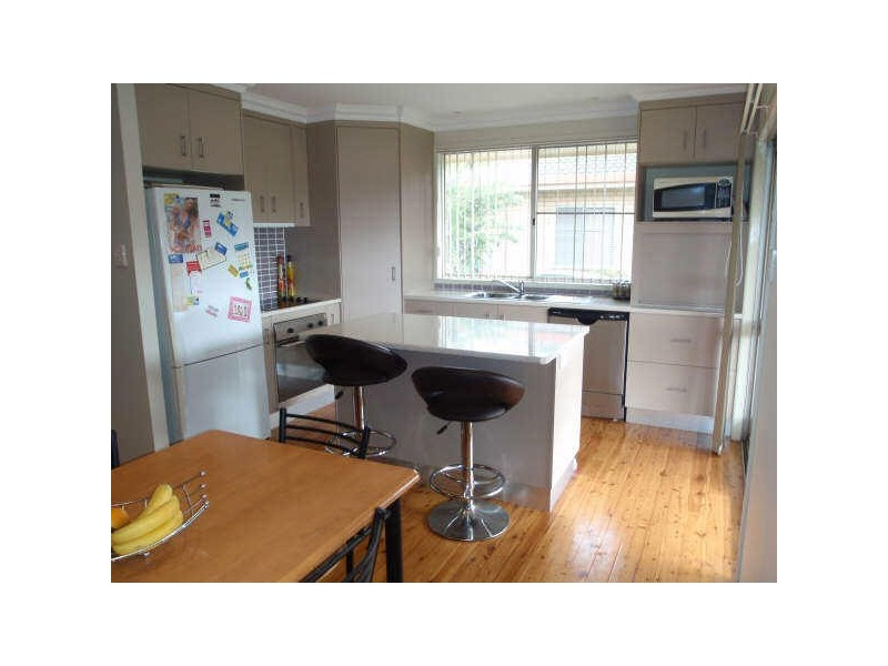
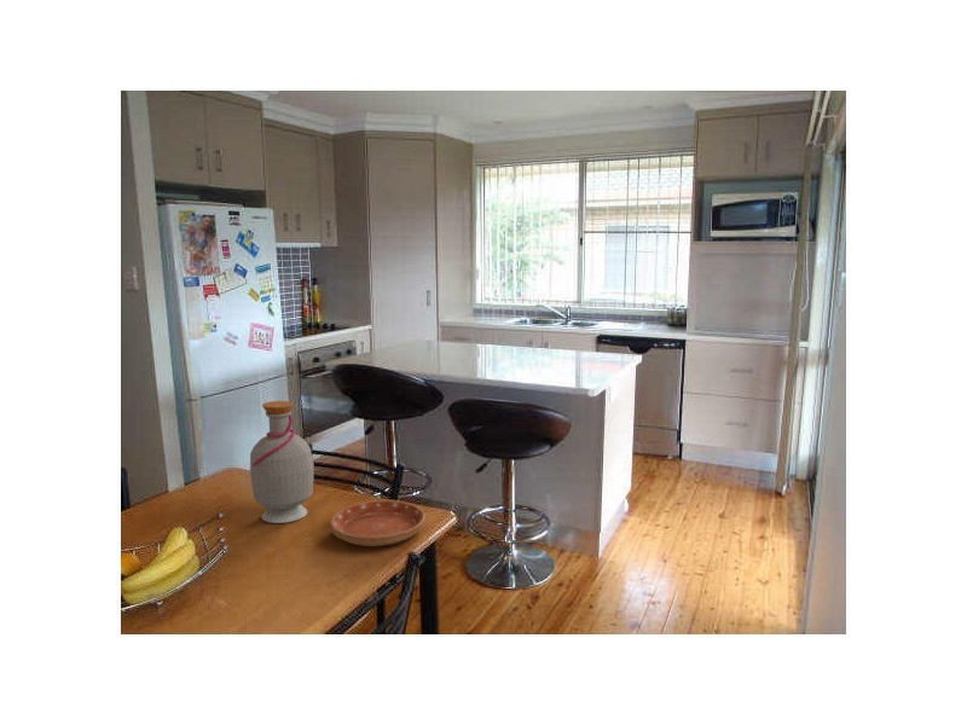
+ bottle (282, 459)
+ saucer (378, 523)
